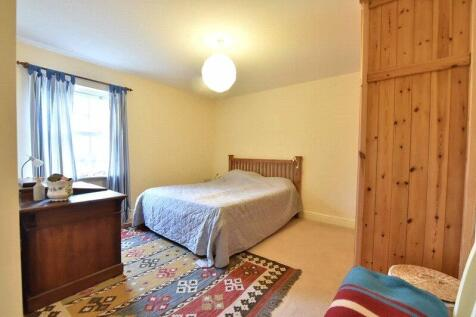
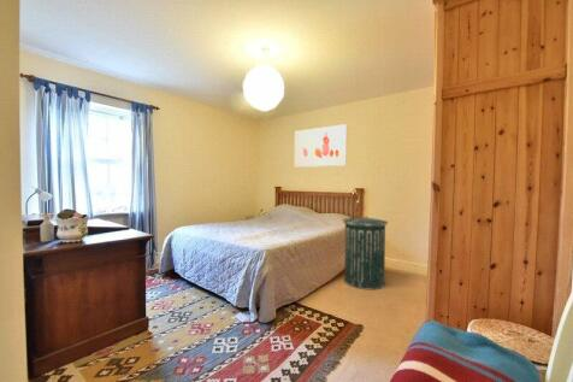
+ trash can (364, 248)
+ wall art (319, 147)
